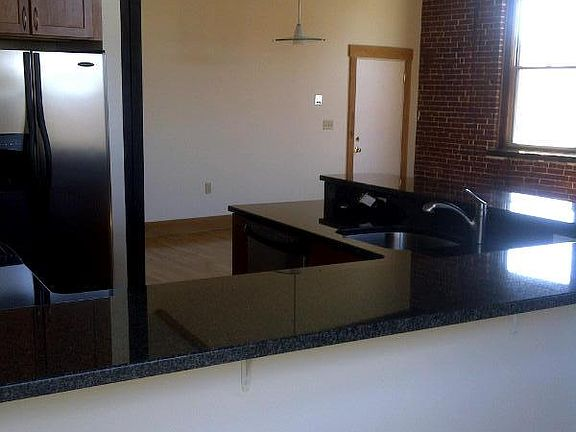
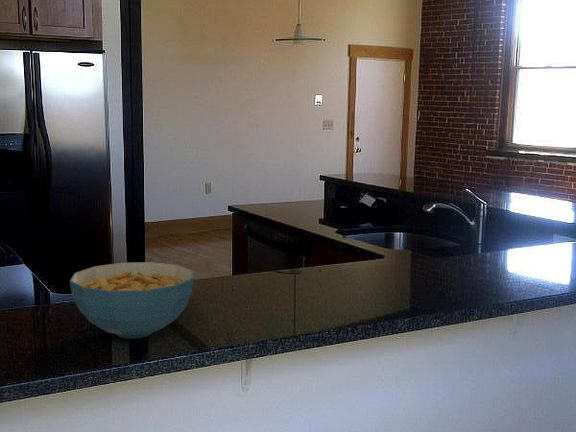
+ cereal bowl (133, 304)
